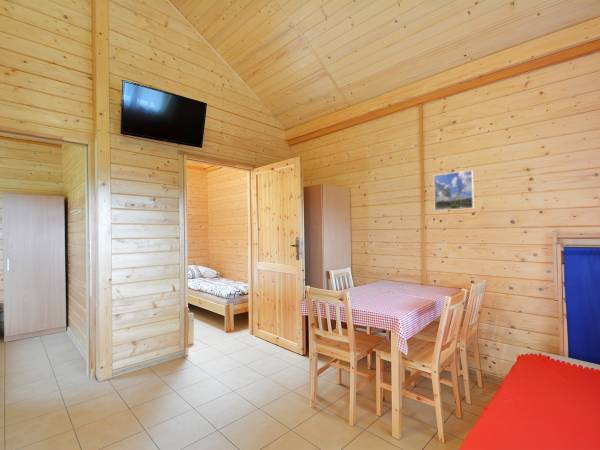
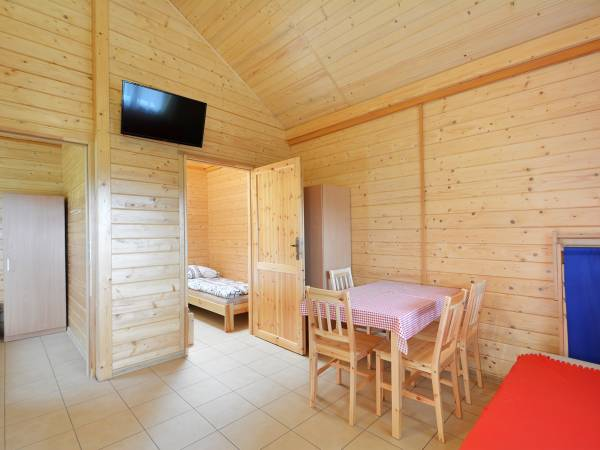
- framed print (453, 191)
